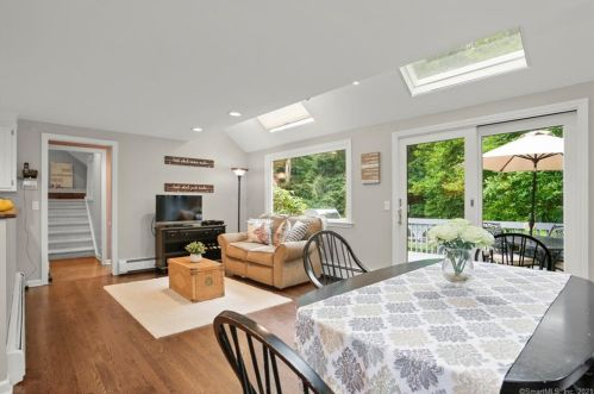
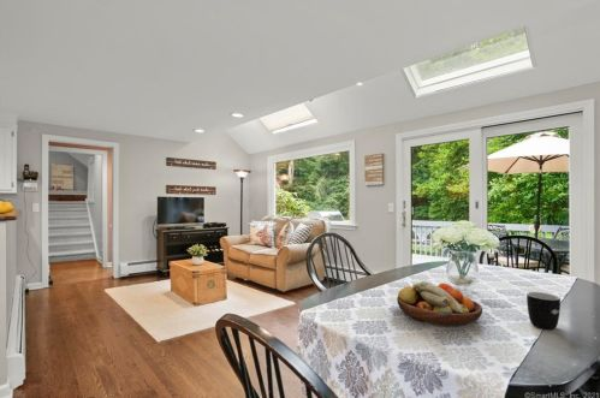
+ fruit bowl (438, 298)
+ mug (545, 309)
